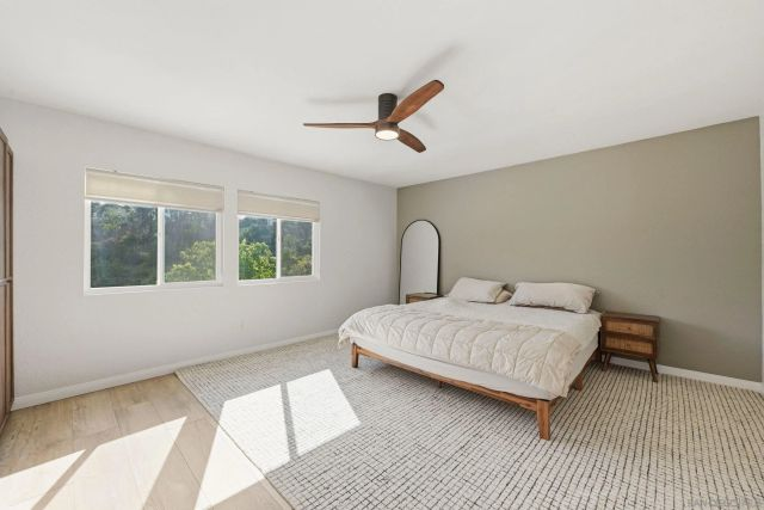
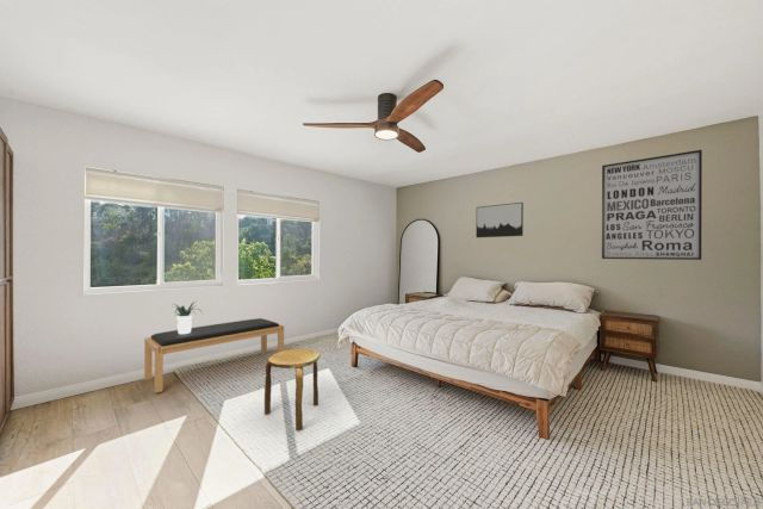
+ potted plant (185, 317)
+ bench (218, 343)
+ wall art (647, 209)
+ stool (296, 386)
+ wall art (498, 221)
